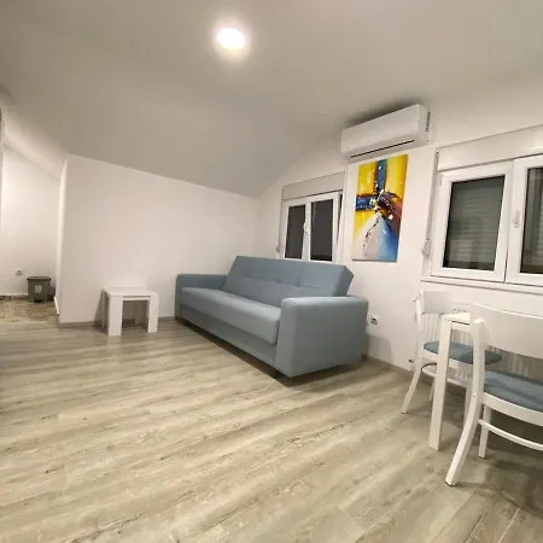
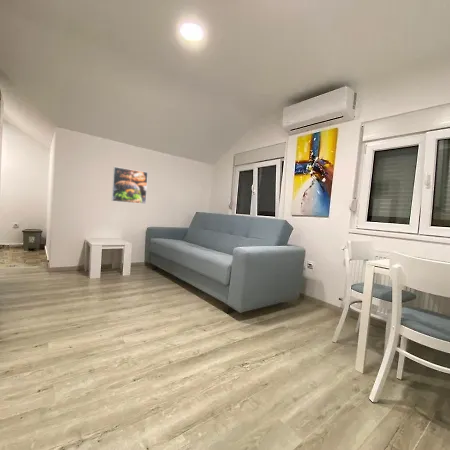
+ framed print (130, 186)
